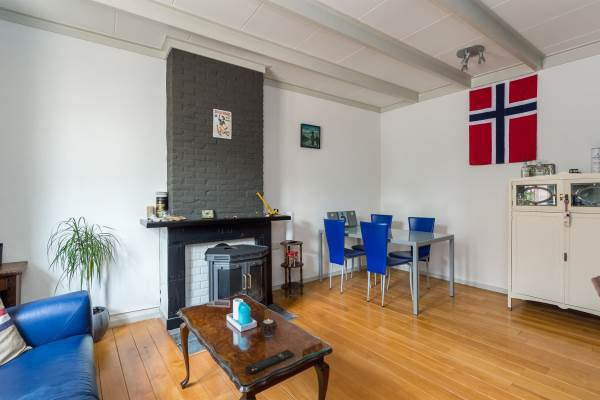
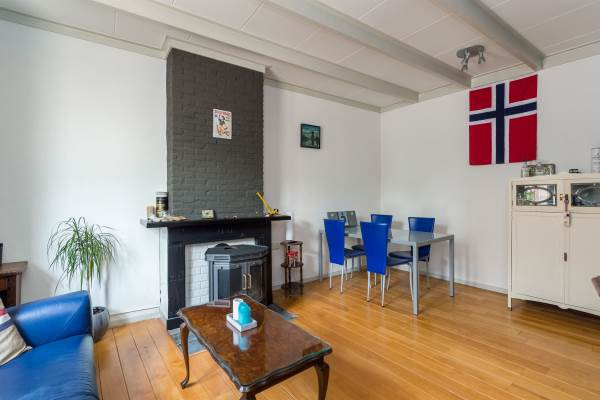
- remote control (270, 361)
- candle (268, 326)
